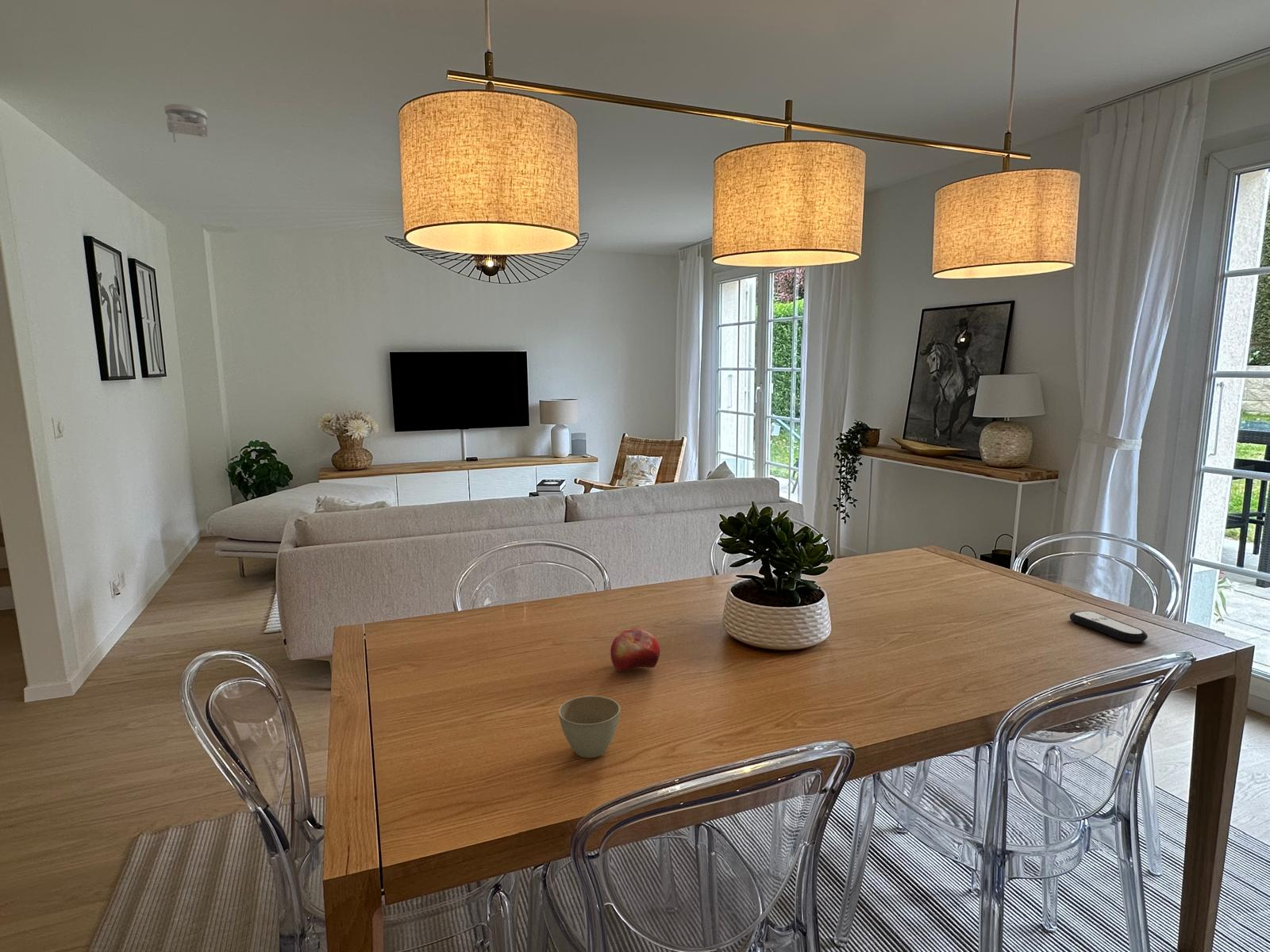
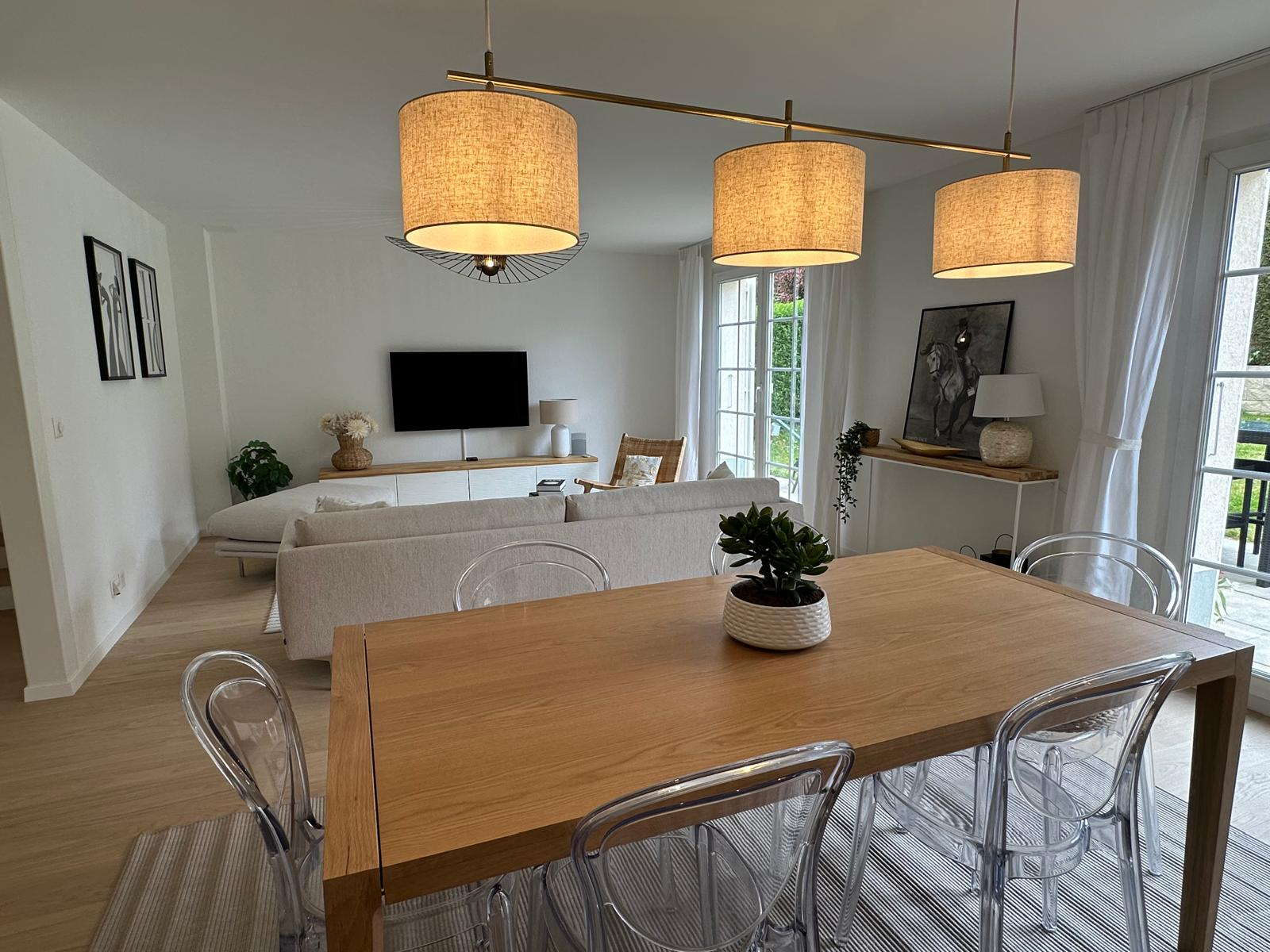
- flower pot (589, 729)
- smoke detector (187, 126)
- fruit (635, 650)
- remote control (1108, 625)
